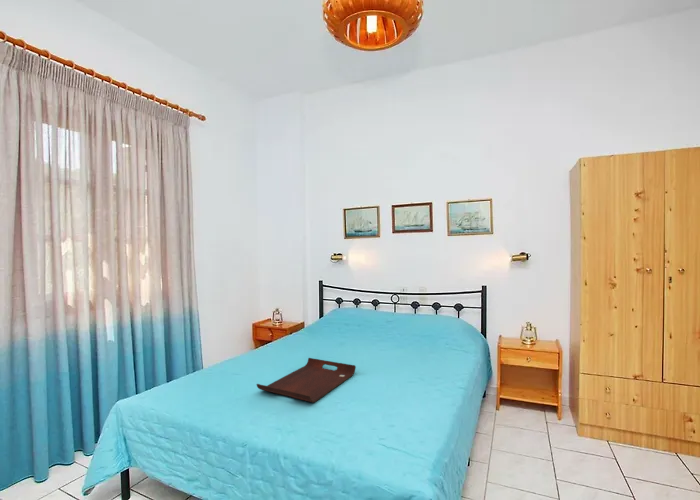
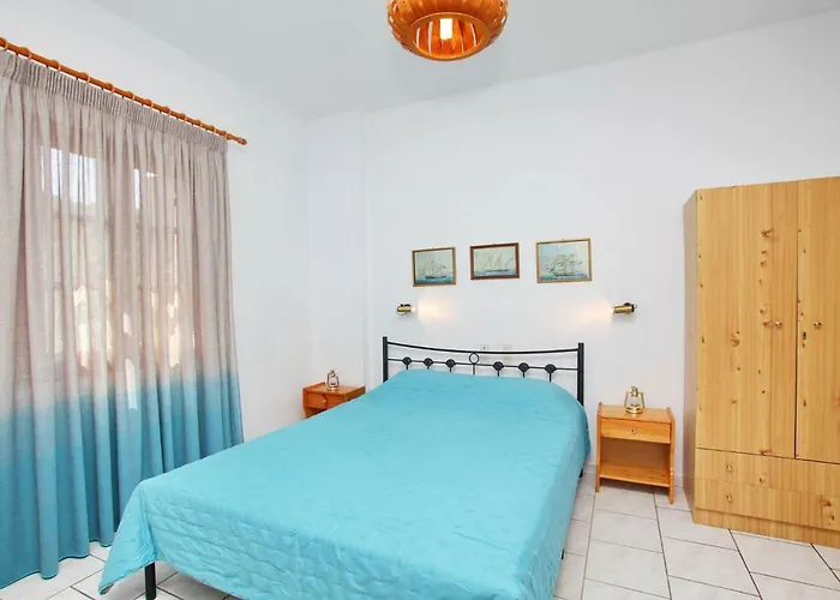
- serving tray (309, 378)
